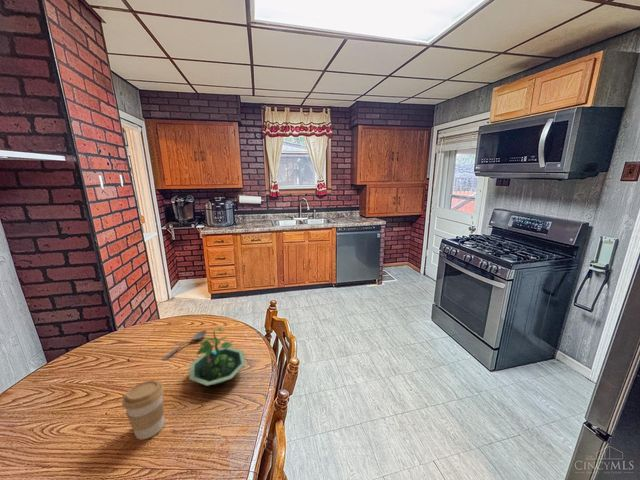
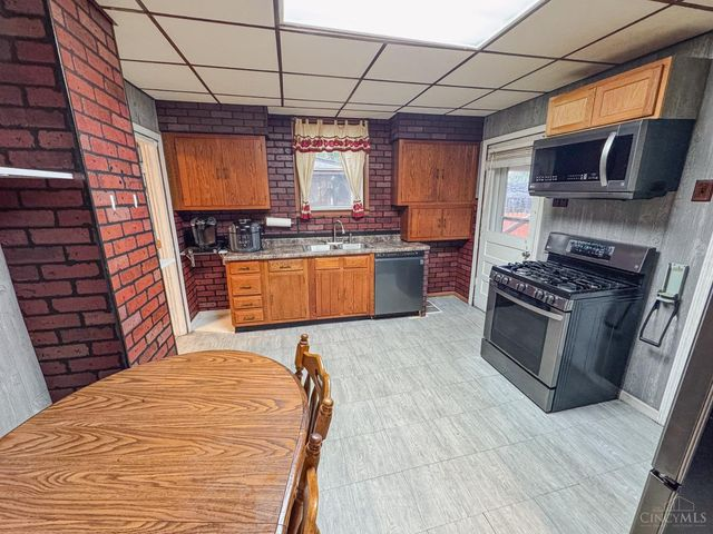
- soupspoon (186, 342)
- terrarium (215, 337)
- coffee cup (146, 408)
